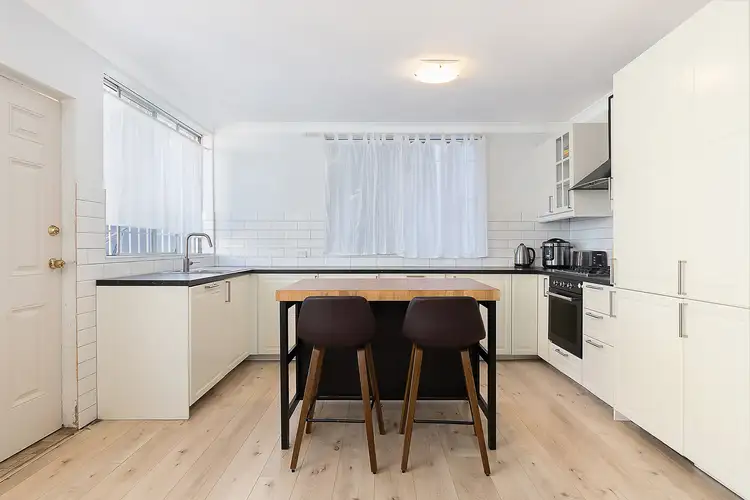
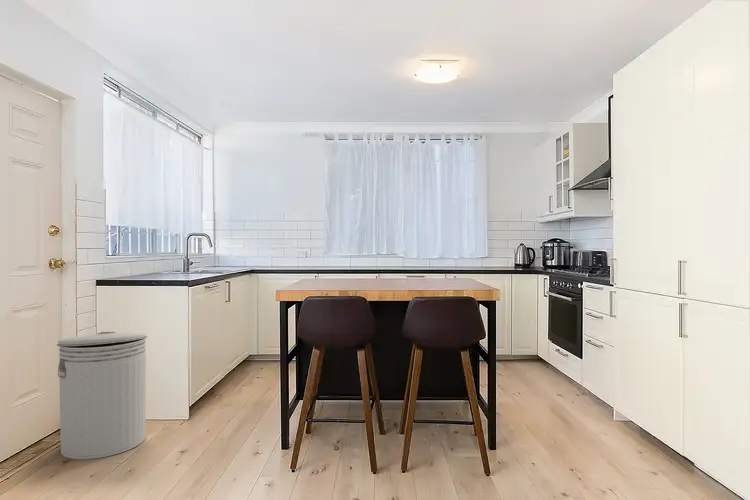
+ can (104, 387)
